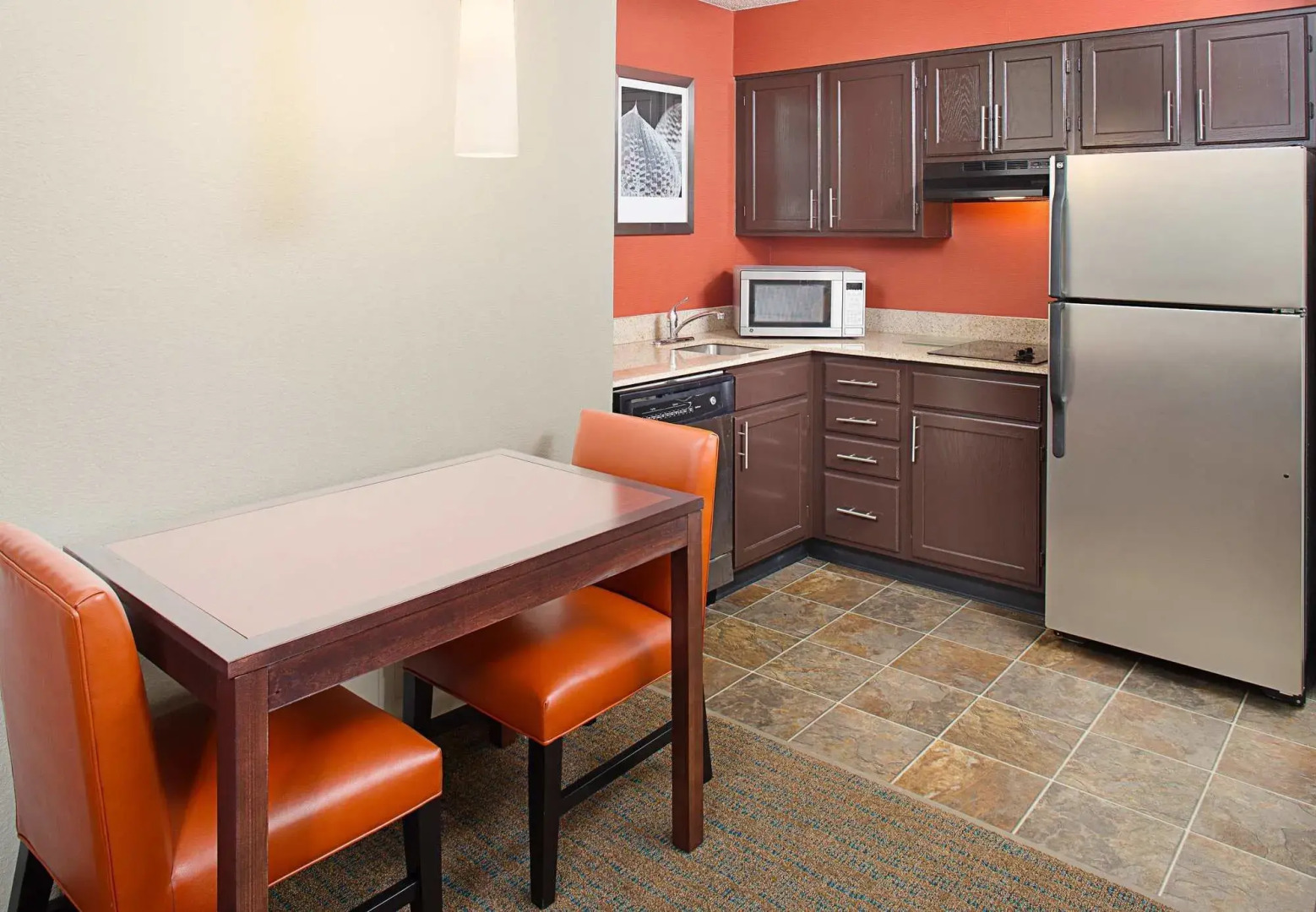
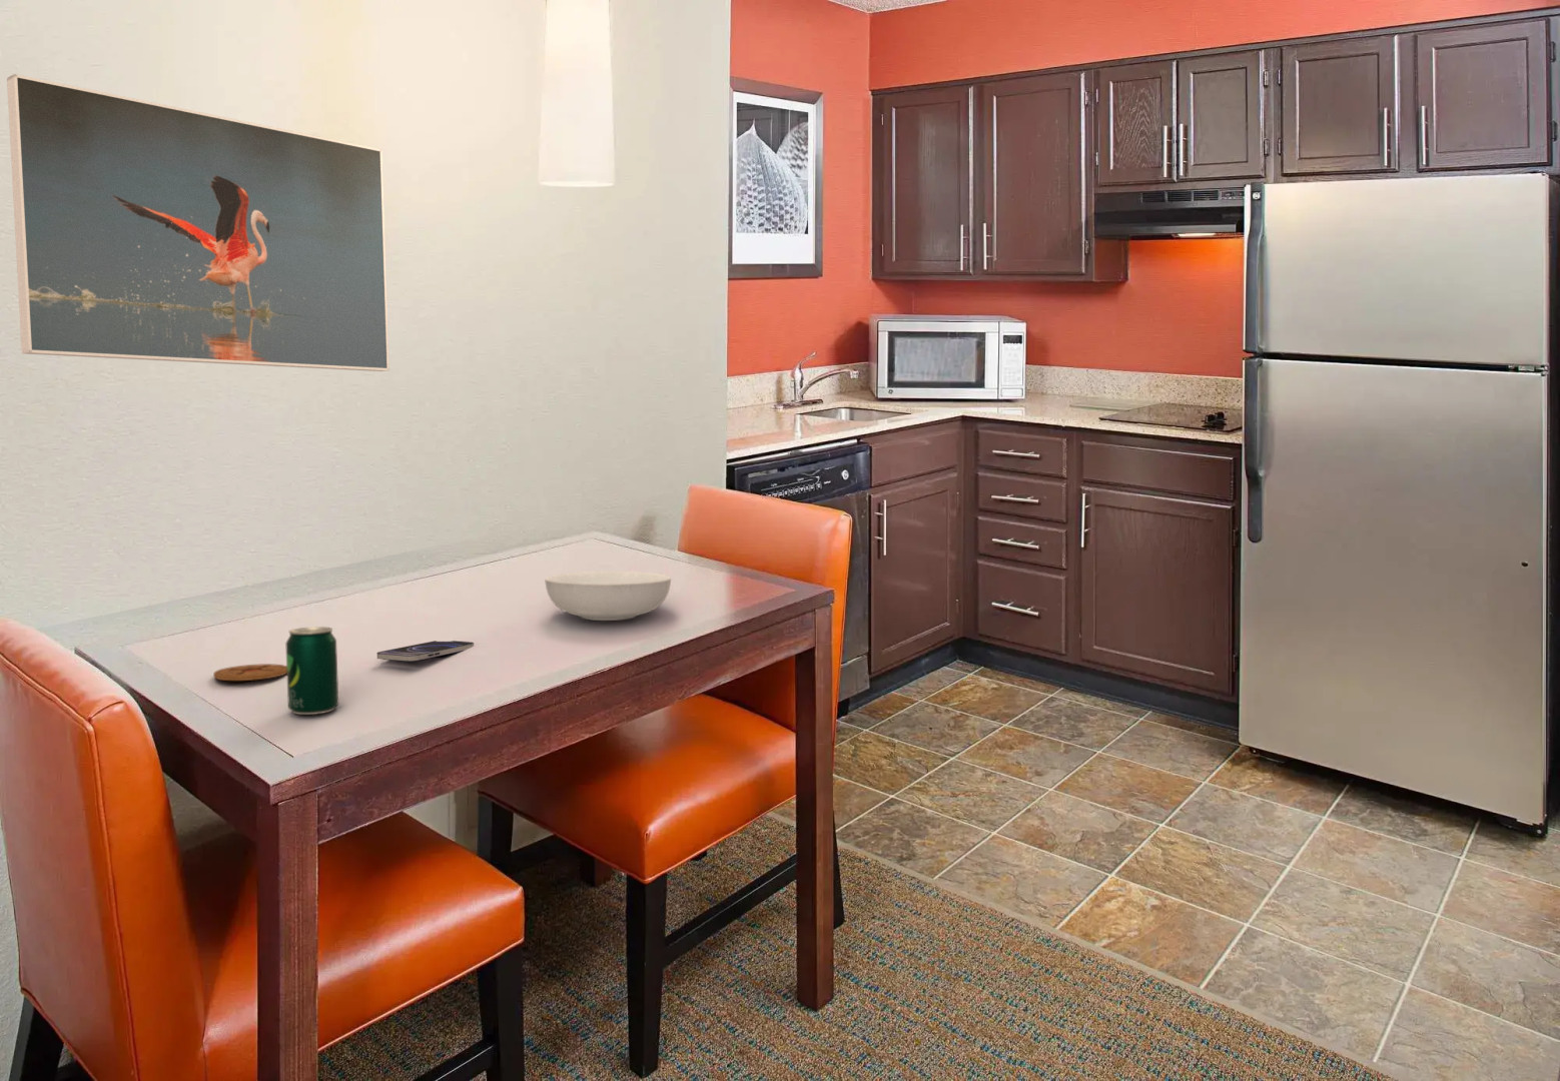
+ serving bowl (609, 596)
+ coaster (251, 672)
+ beverage can (312, 670)
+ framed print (219, 242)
+ smartphone (427, 650)
